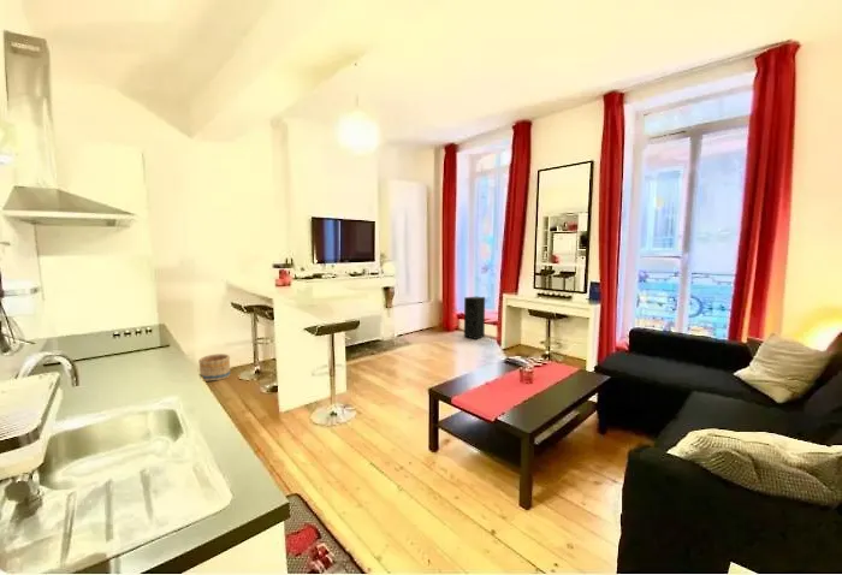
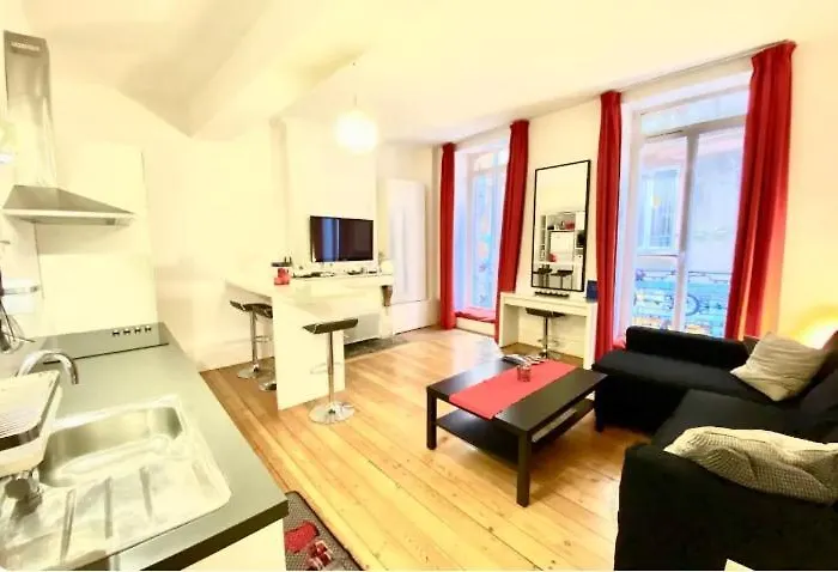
- speaker (475, 316)
- basket (214, 367)
